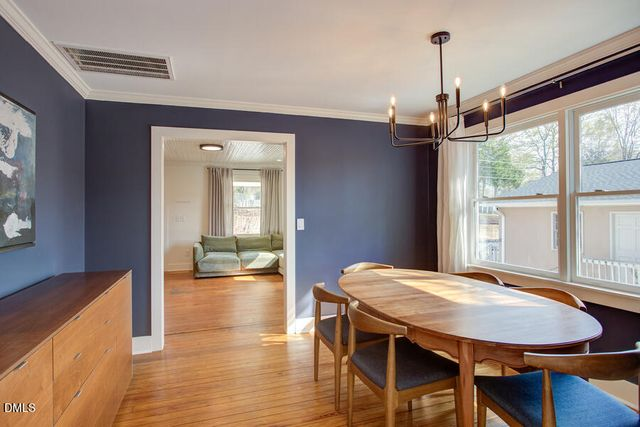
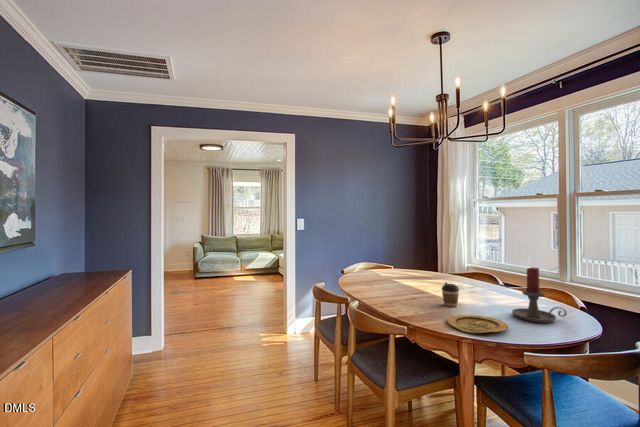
+ coffee cup (450, 294)
+ plate (476, 323)
+ candle holder (539, 292)
